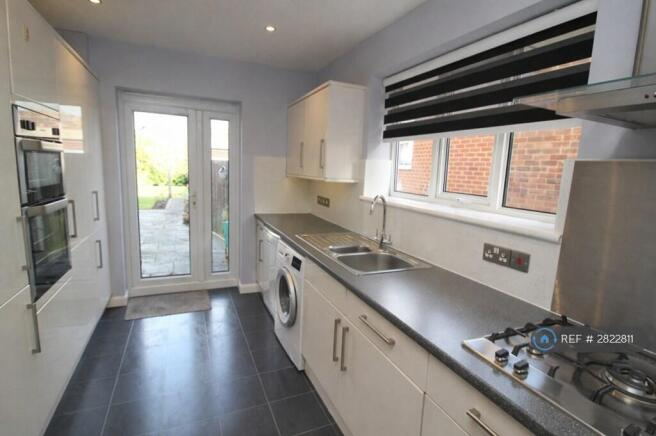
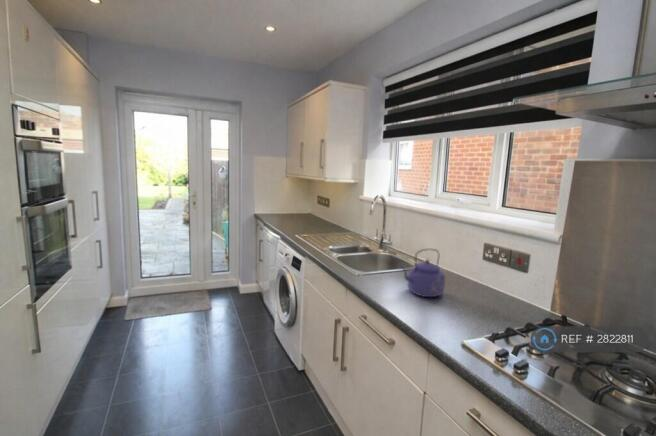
+ kettle (421, 271)
